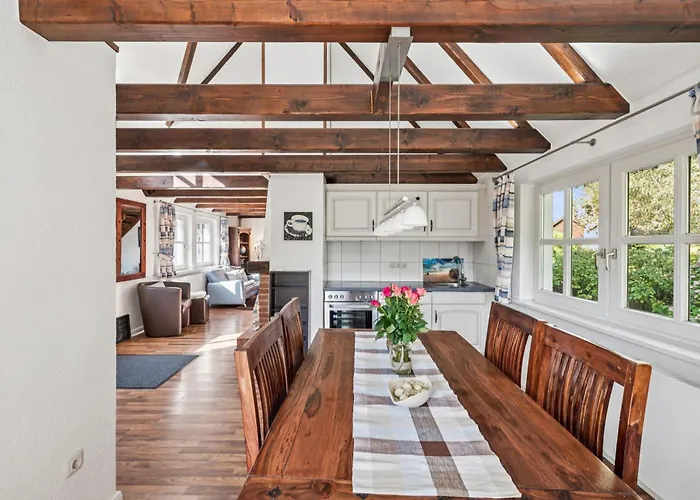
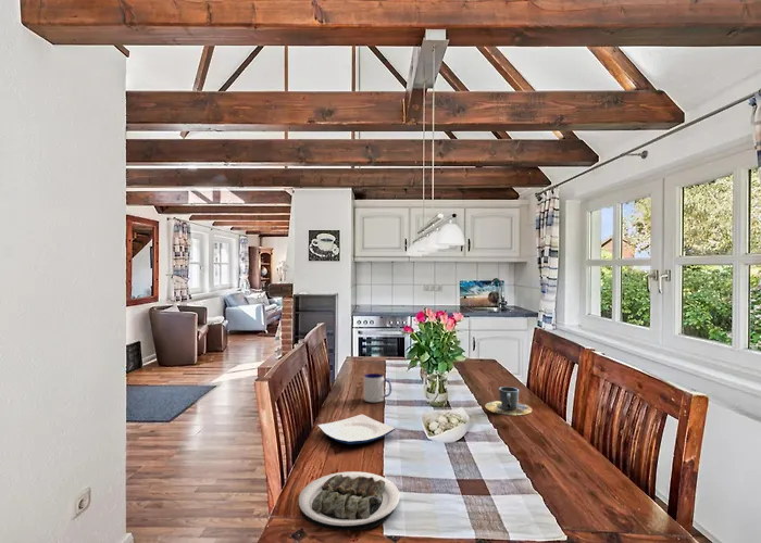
+ mug (377, 388)
+ cup (508, 397)
+ plate (349, 494)
+ plate (355, 430)
